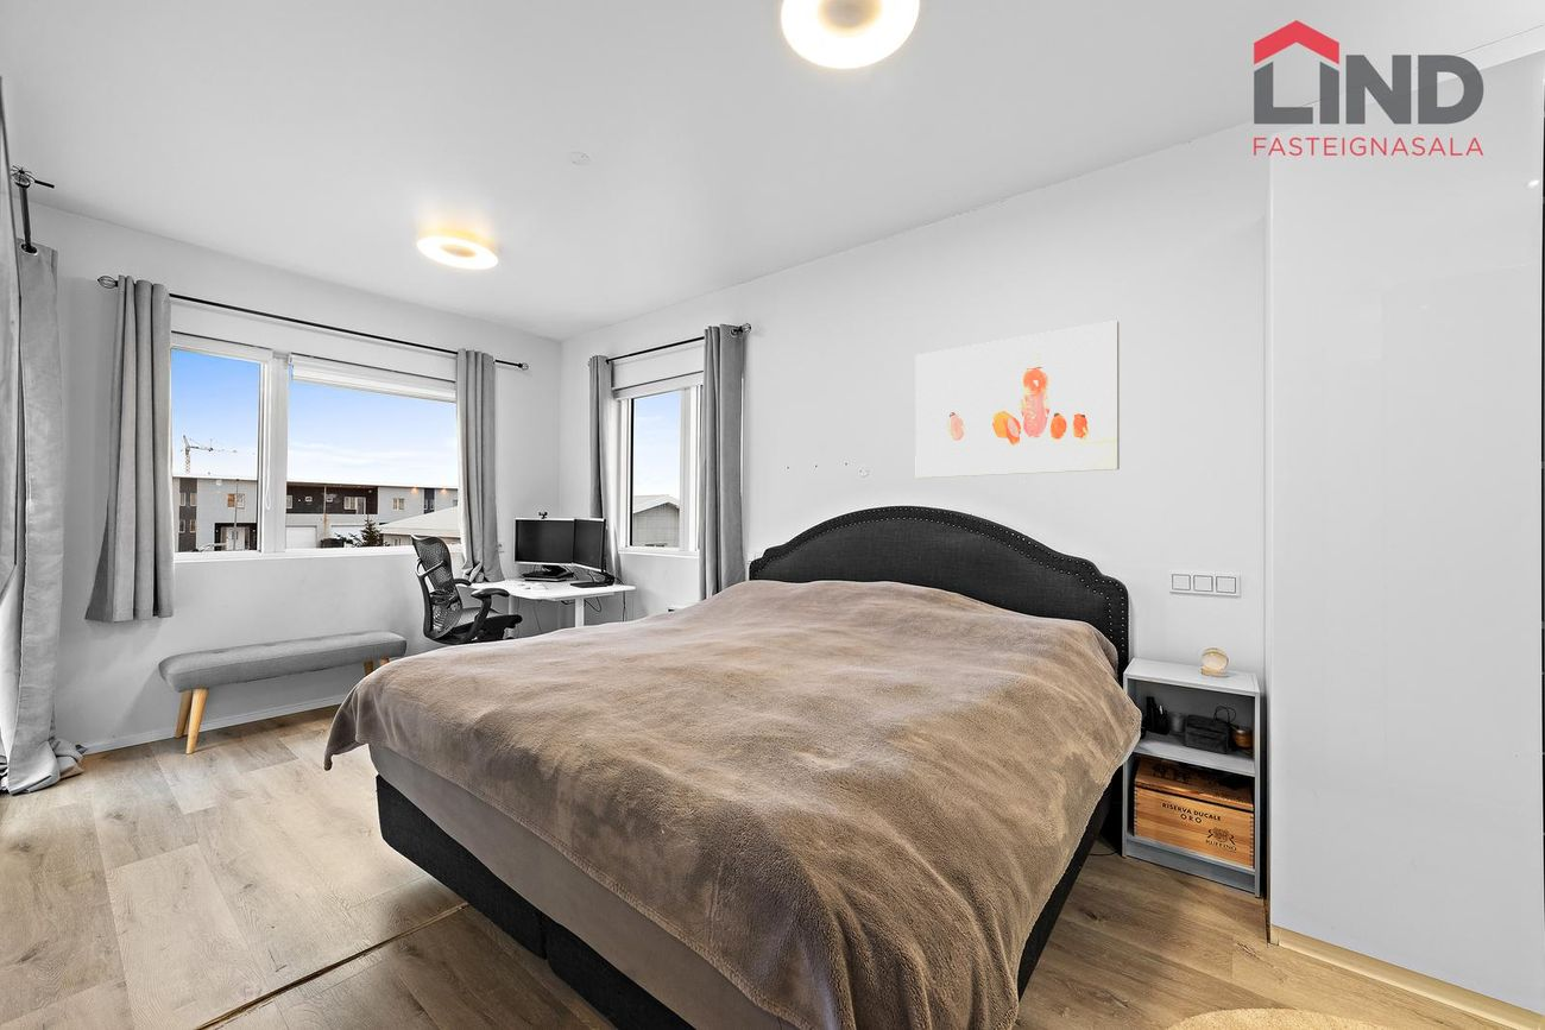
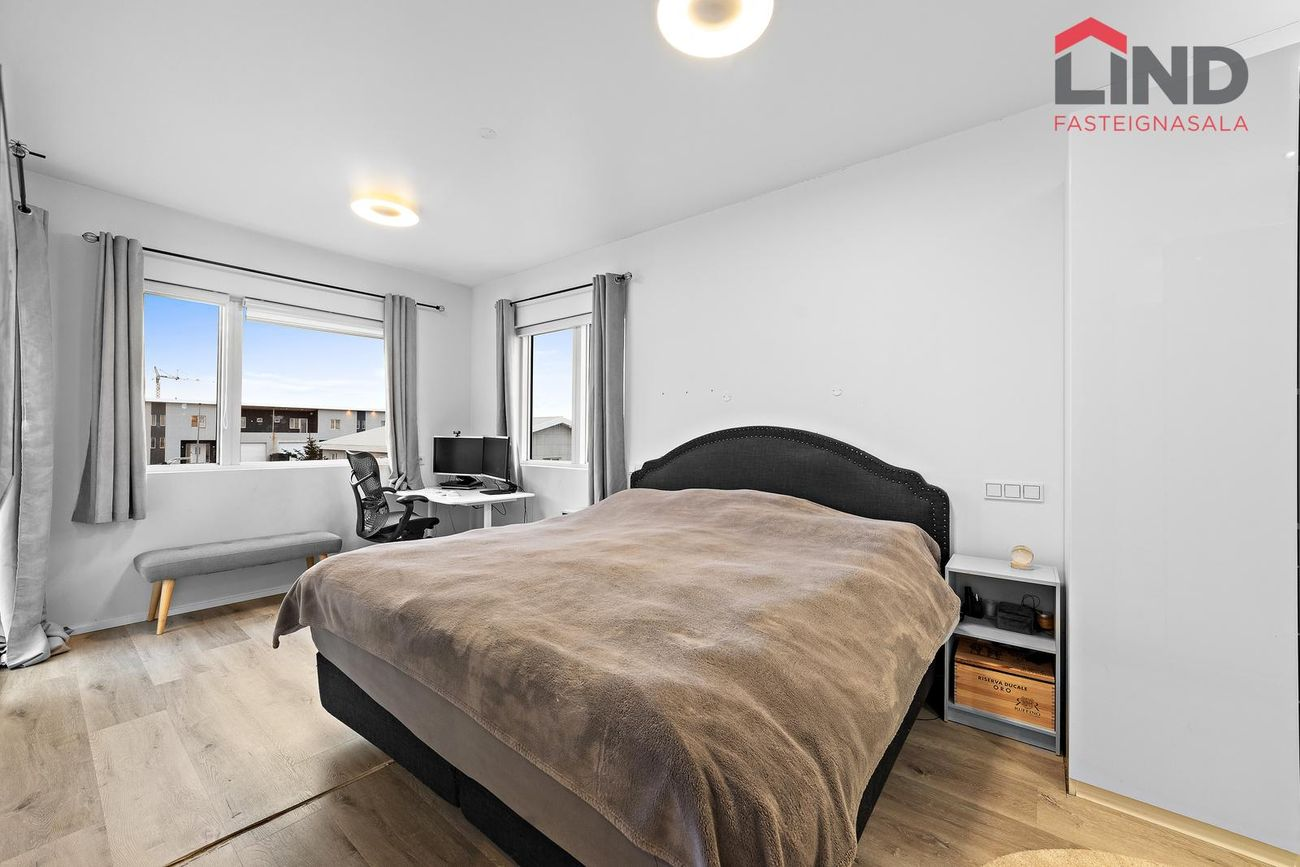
- wall art (1008, 406)
